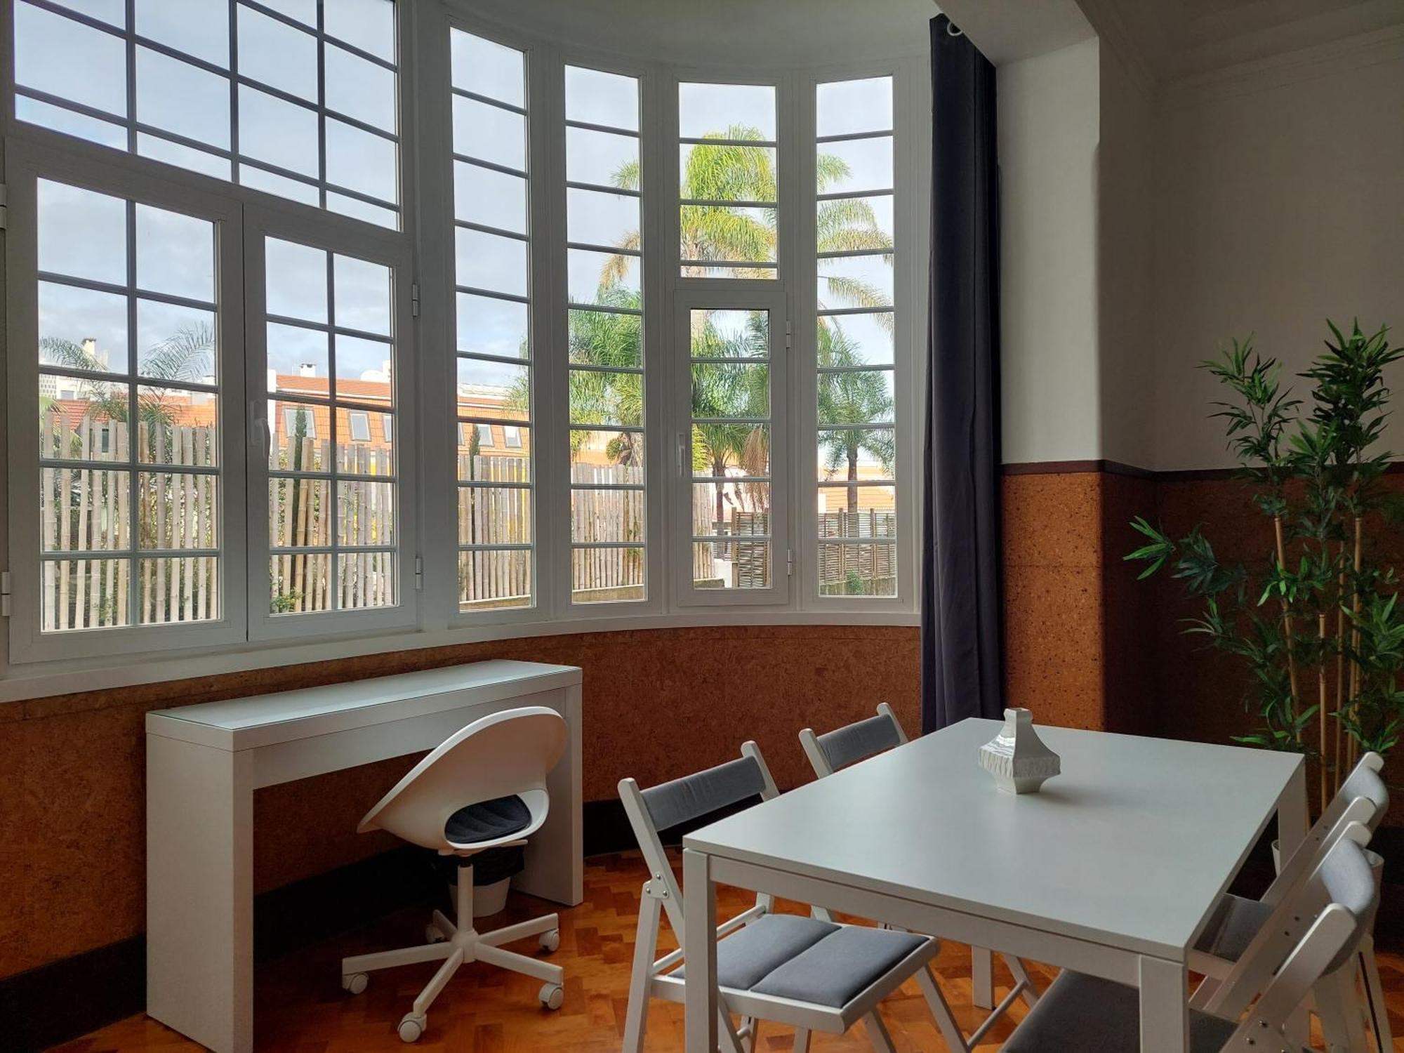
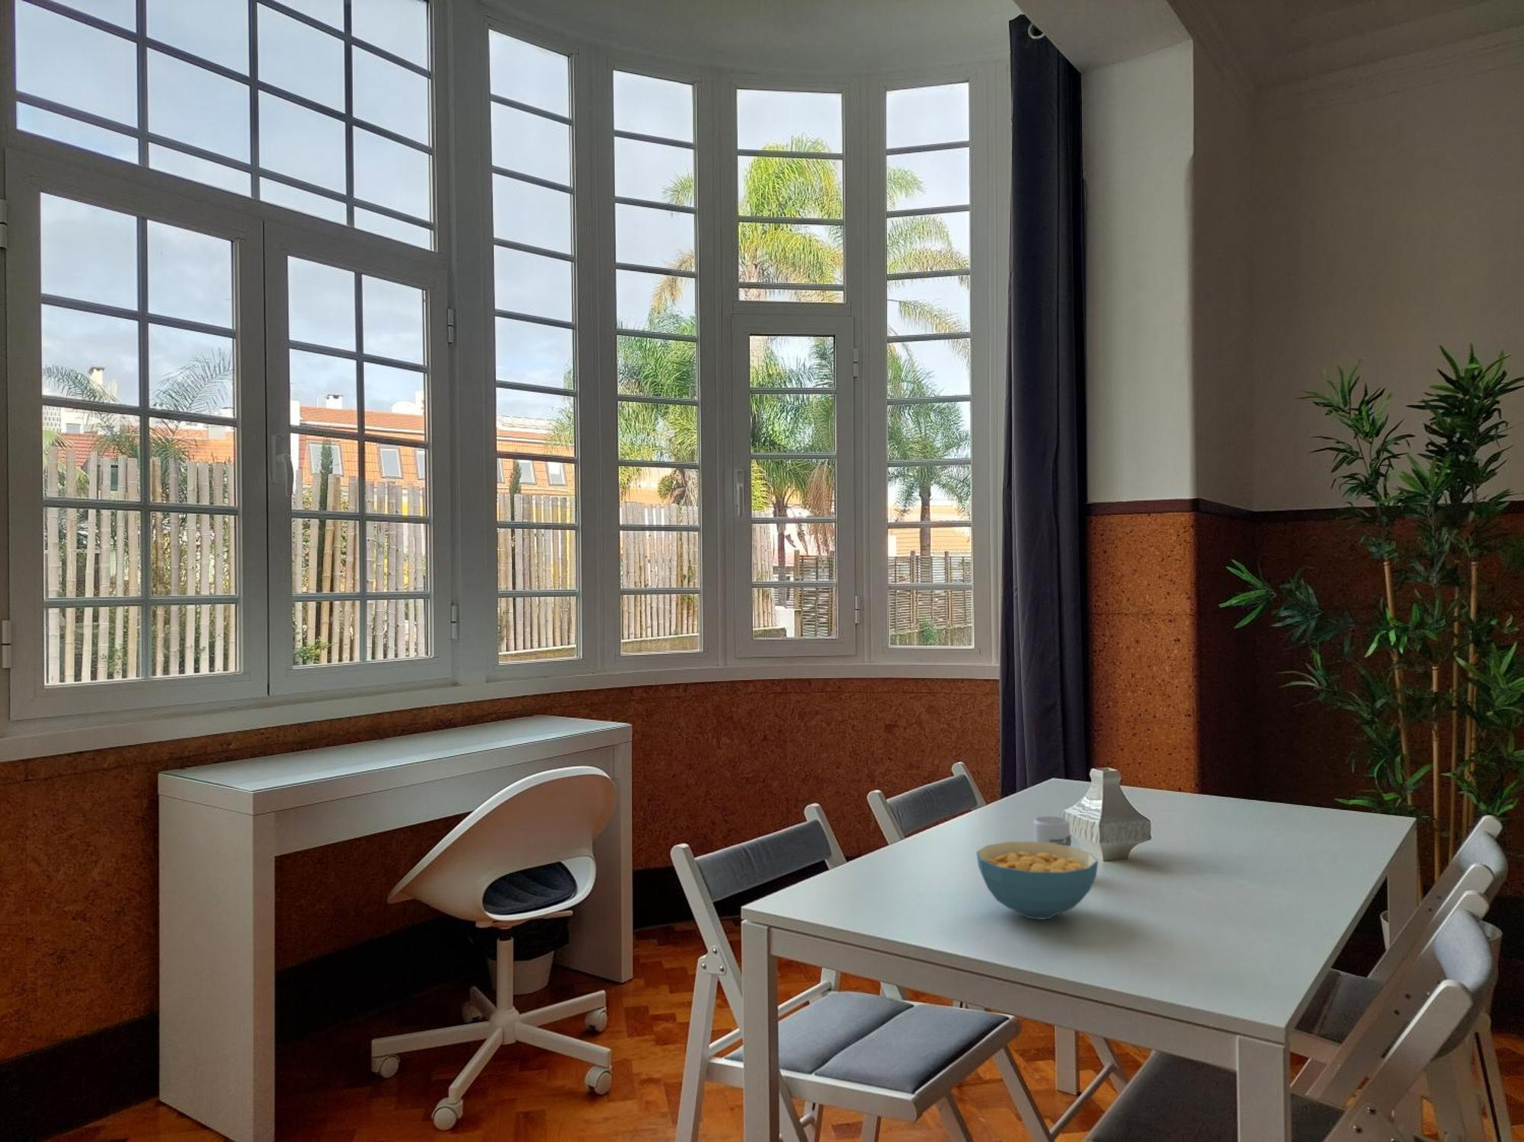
+ cup (1052, 843)
+ cereal bowl (1037, 884)
